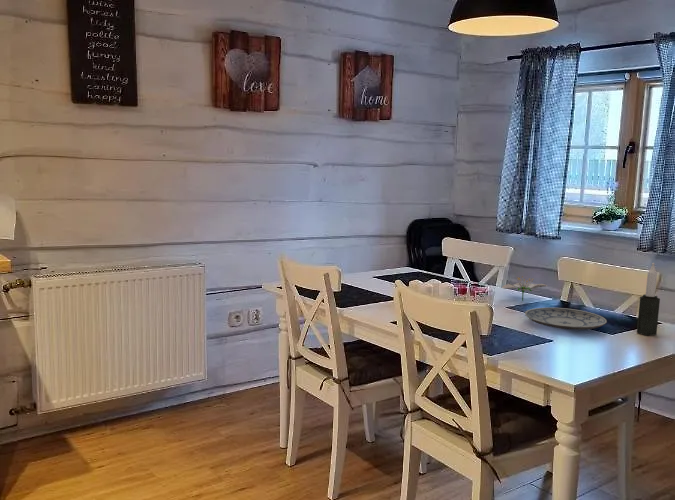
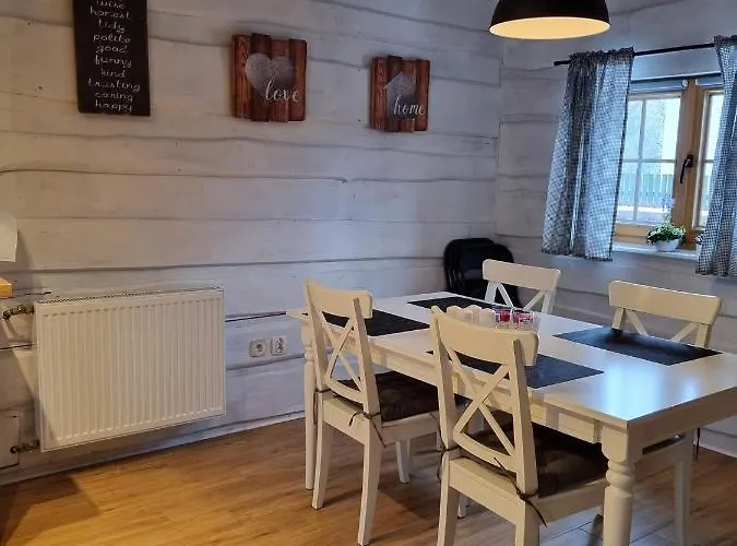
- candle (649, 298)
- plate (564, 320)
- flower (525, 289)
